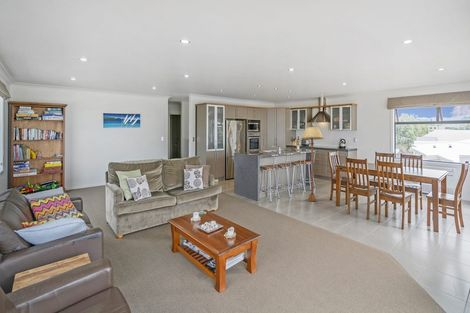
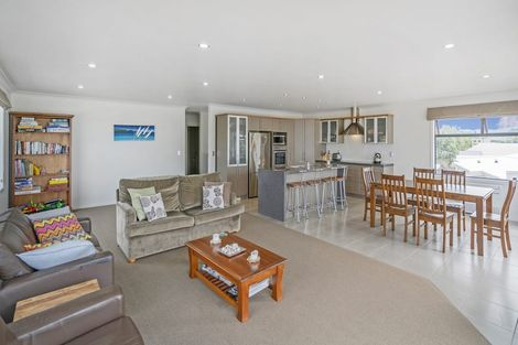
- floor lamp (312, 162)
